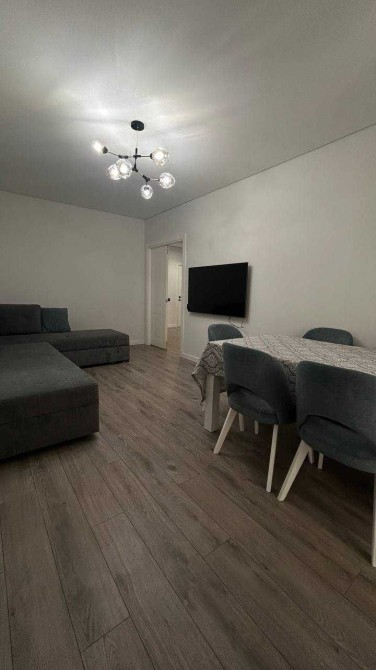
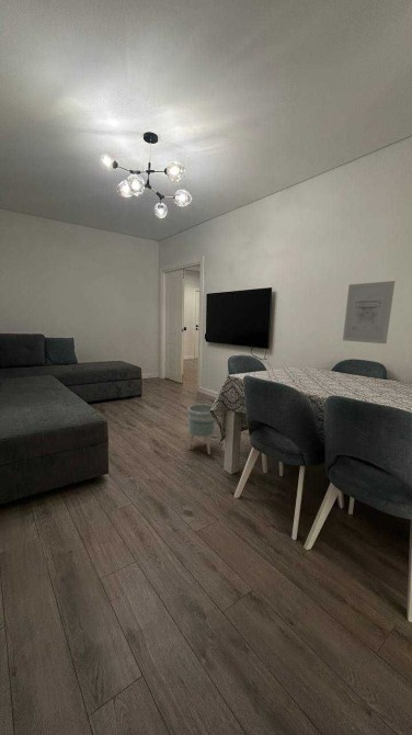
+ planter (202, 429)
+ wall art (366, 313)
